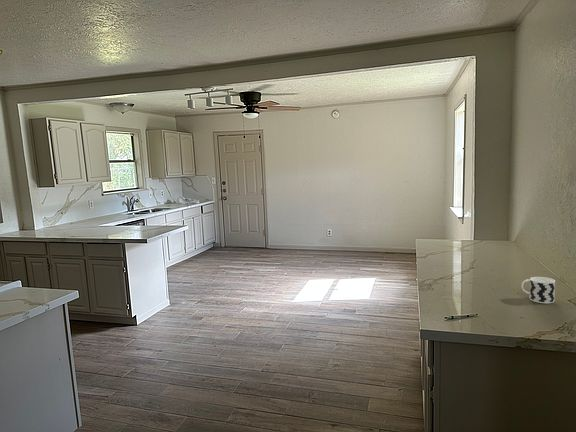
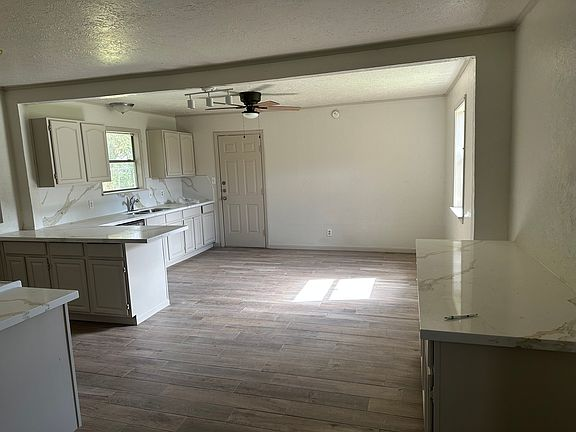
- cup (537, 289)
